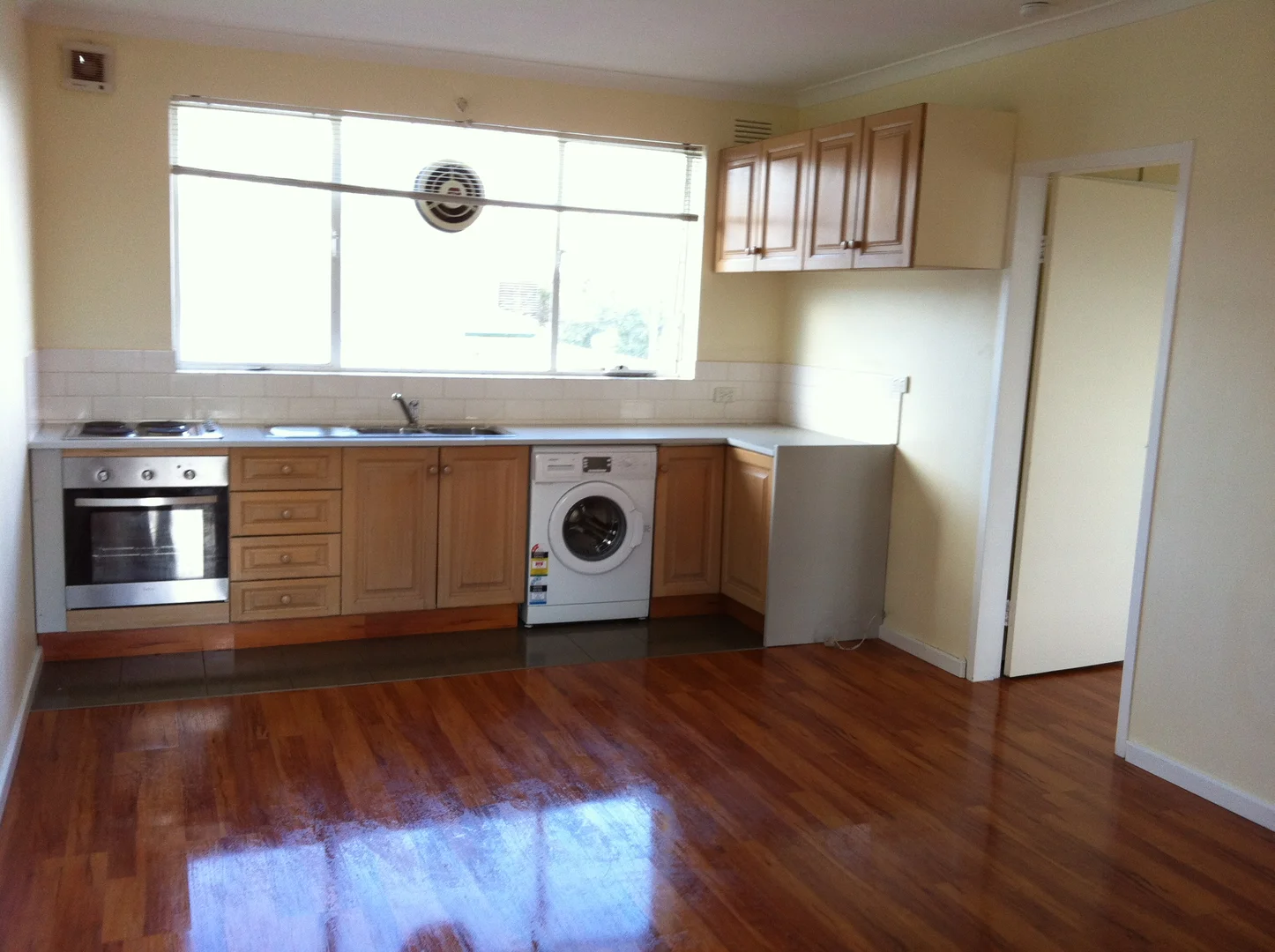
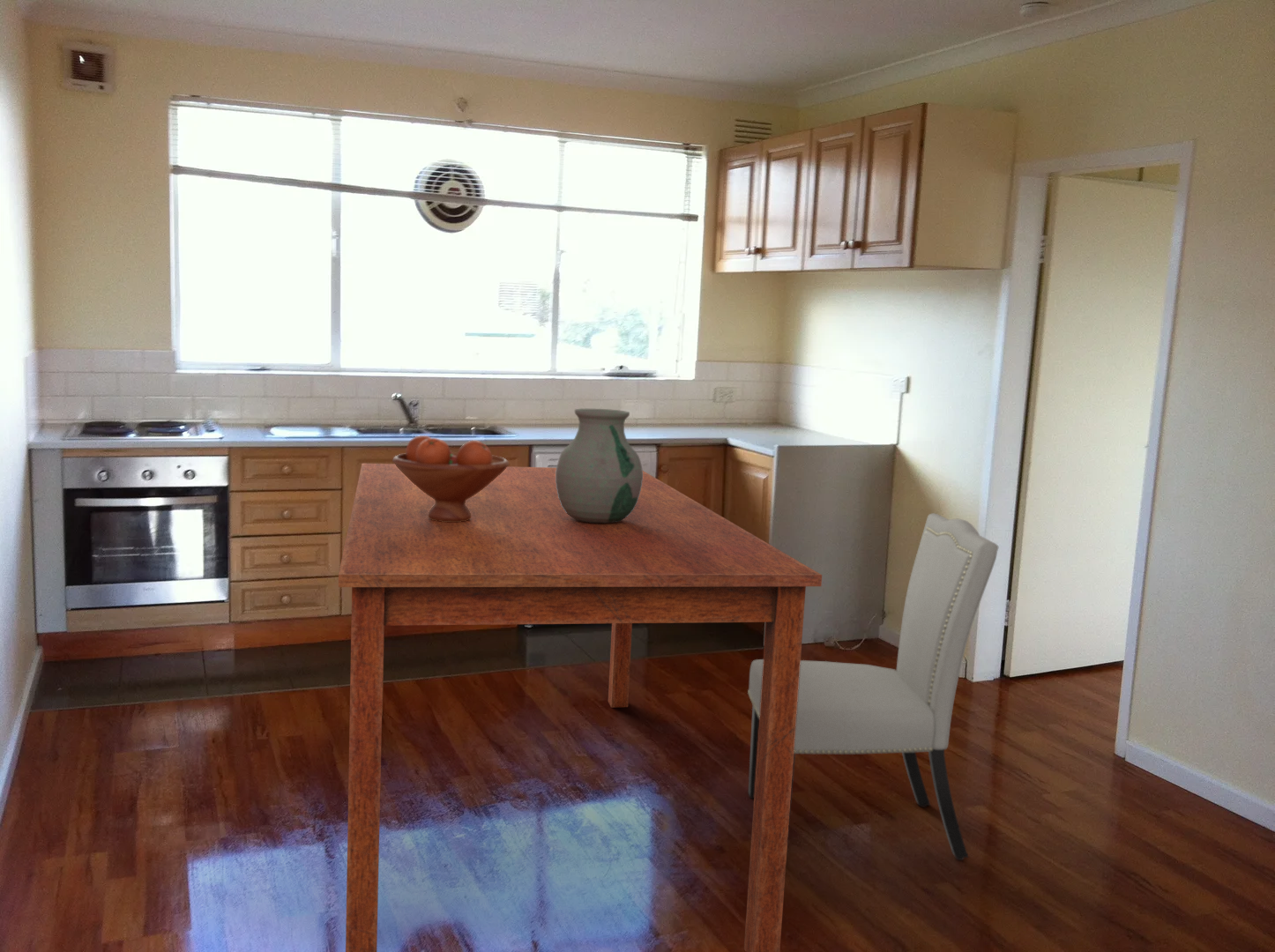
+ chair (861, 675)
+ fruit bowl (451, 476)
+ dining table (531, 623)
+ vase (599, 465)
